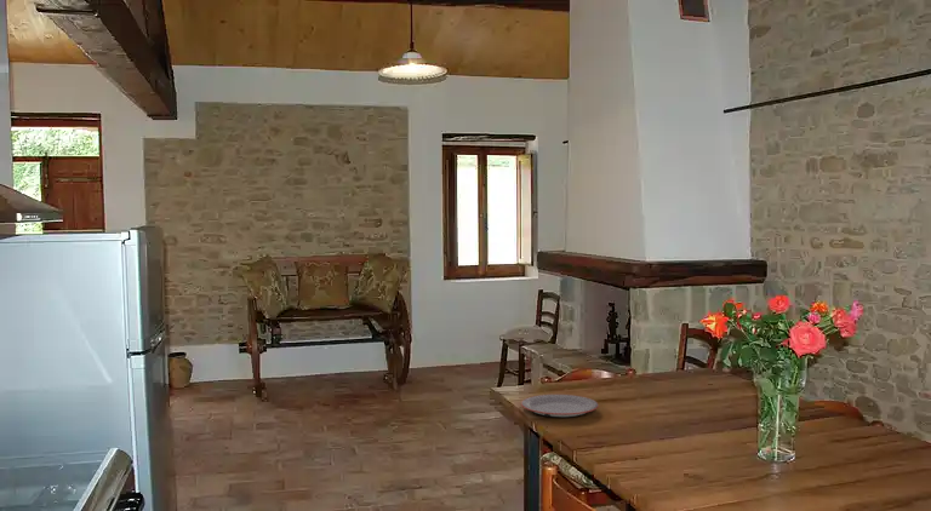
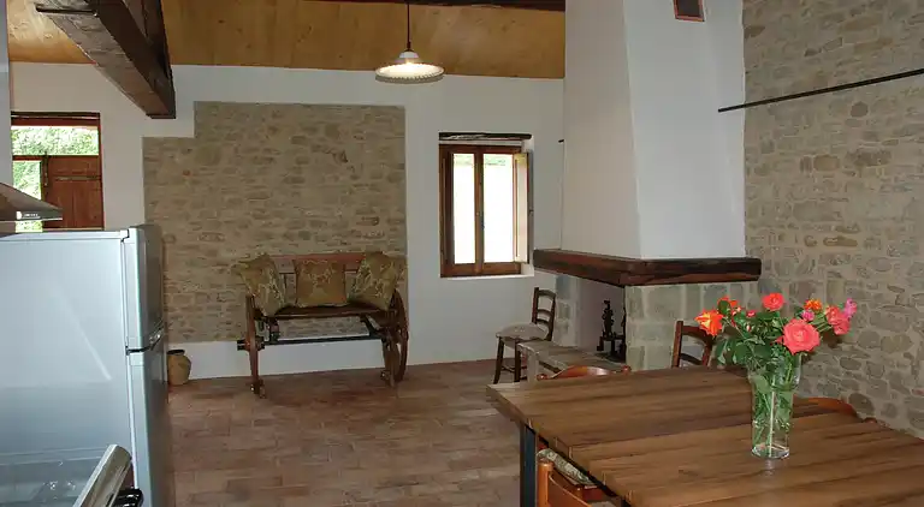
- plate (559, 406)
